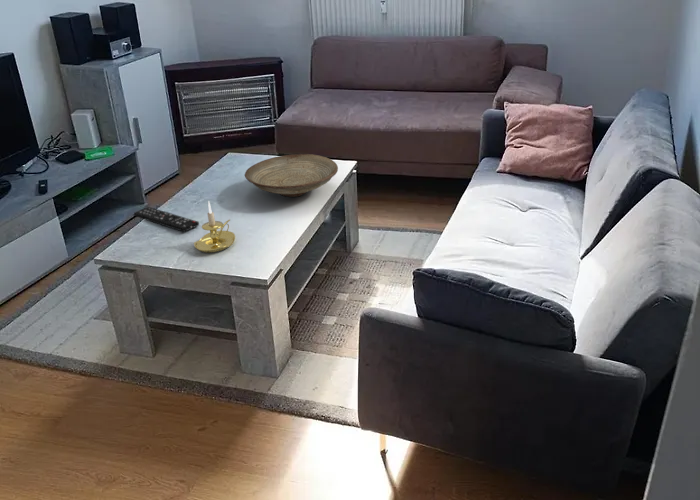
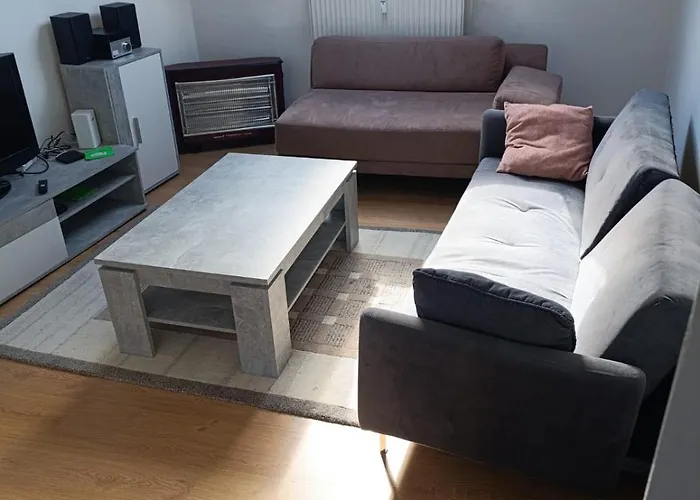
- candle holder (214, 221)
- decorative bowl (292, 179)
- remote control (165, 218)
